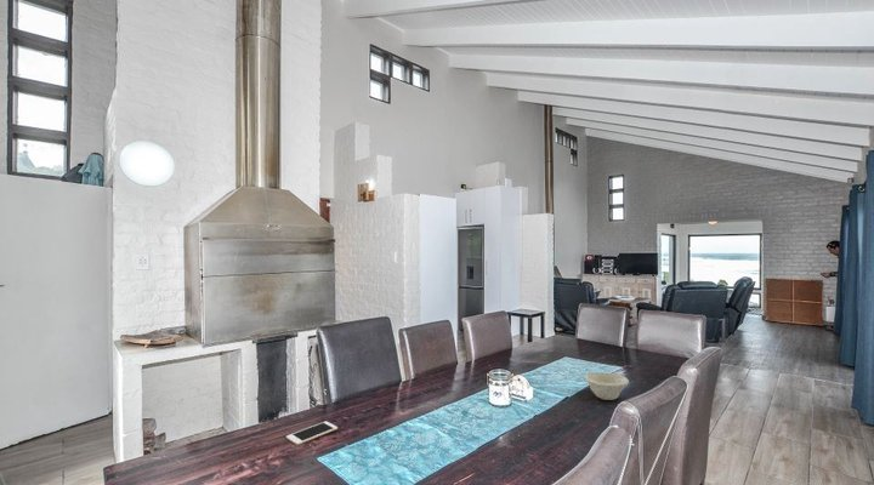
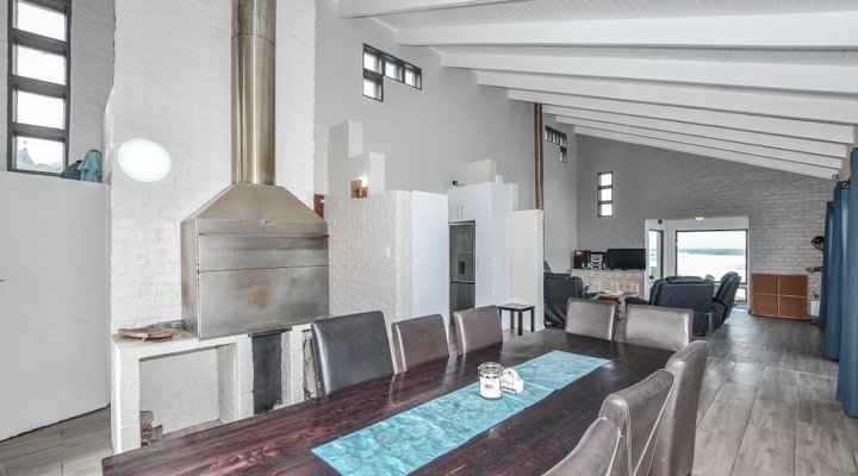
- cell phone (312, 432)
- bowl (606, 386)
